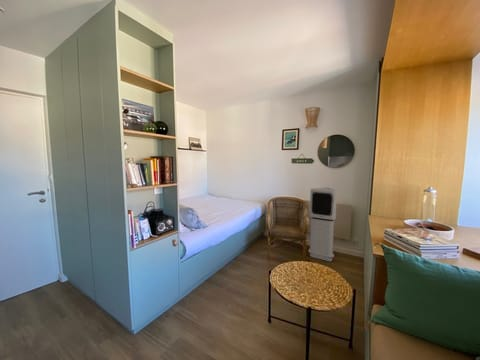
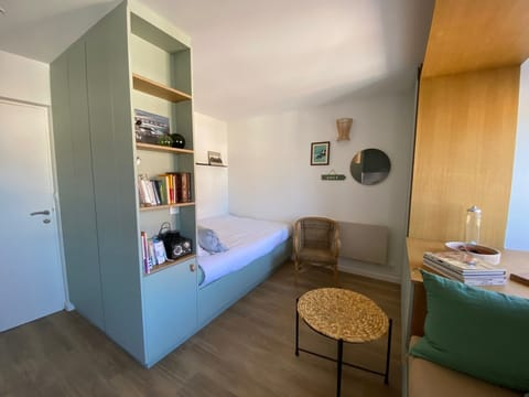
- air purifier (323, 222)
